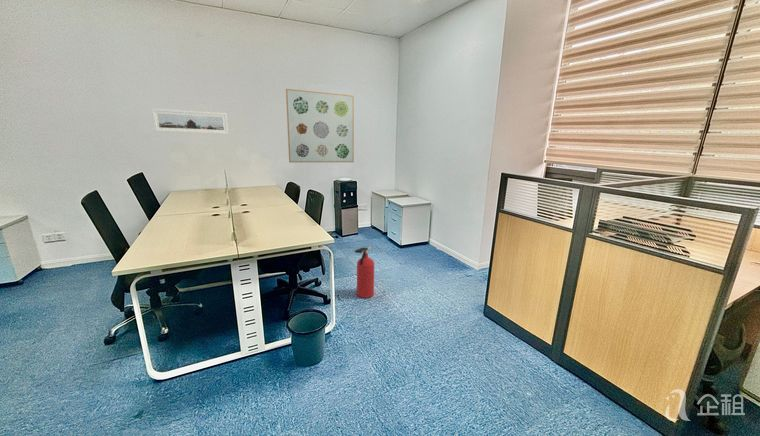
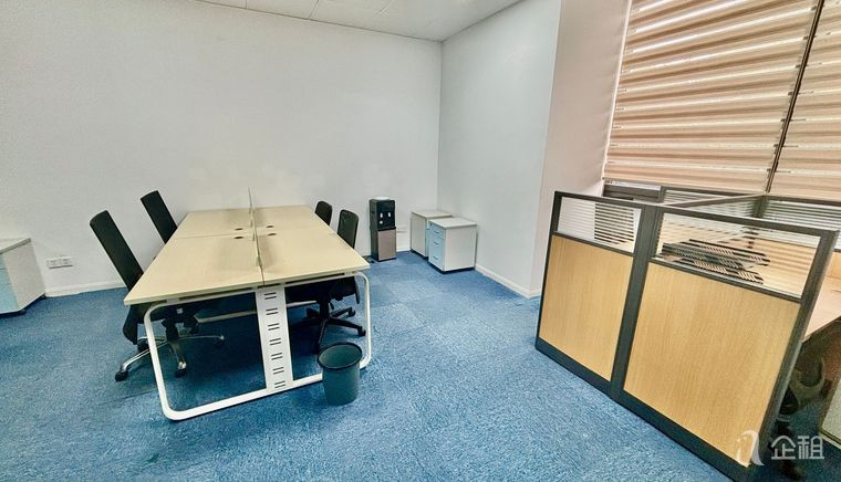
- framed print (192, 122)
- fire extinguisher (363, 271)
- wall art (322, 128)
